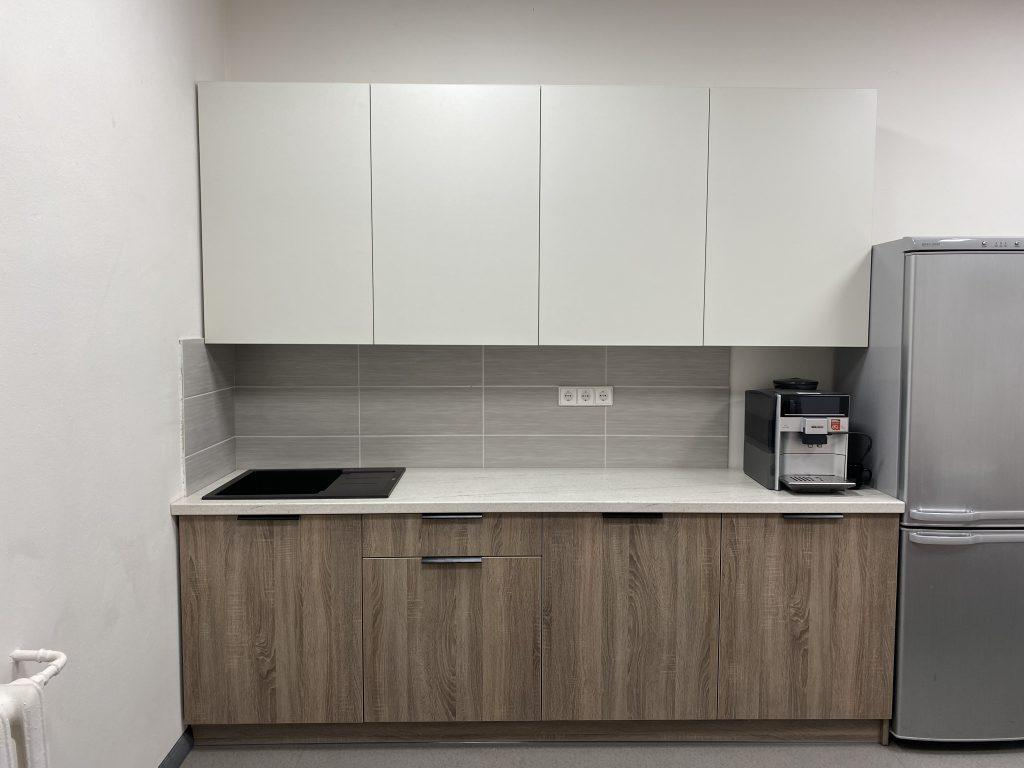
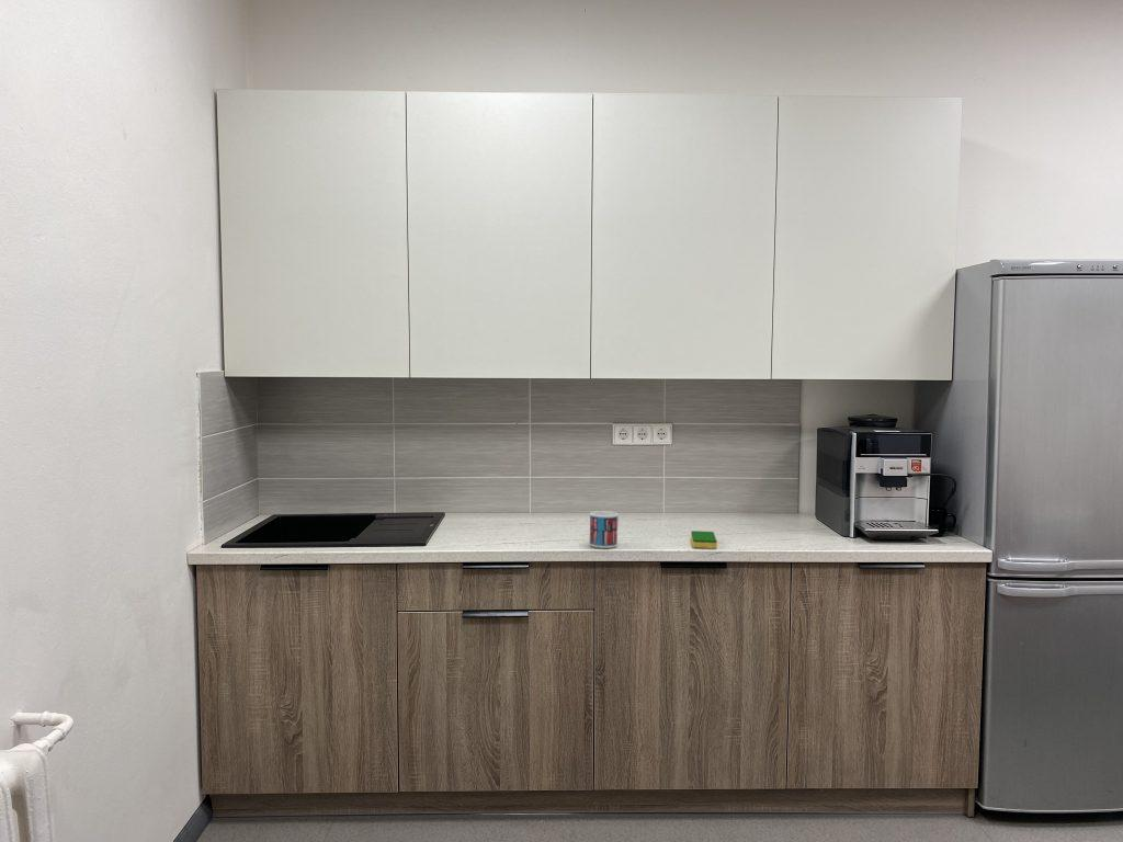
+ dish sponge (703, 538)
+ mug (602, 527)
